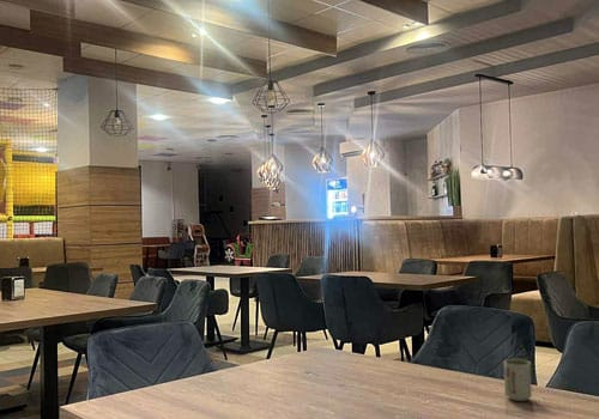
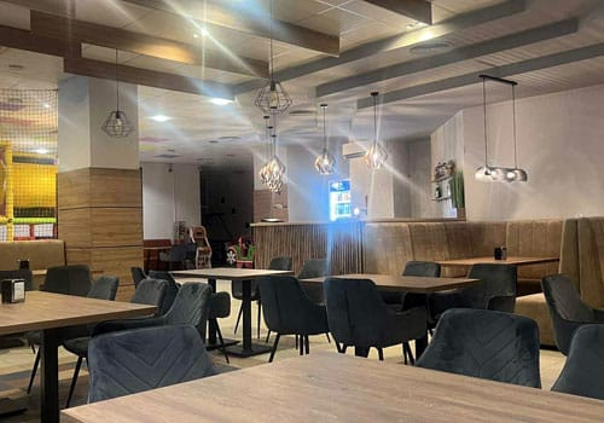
- cup (518, 379)
